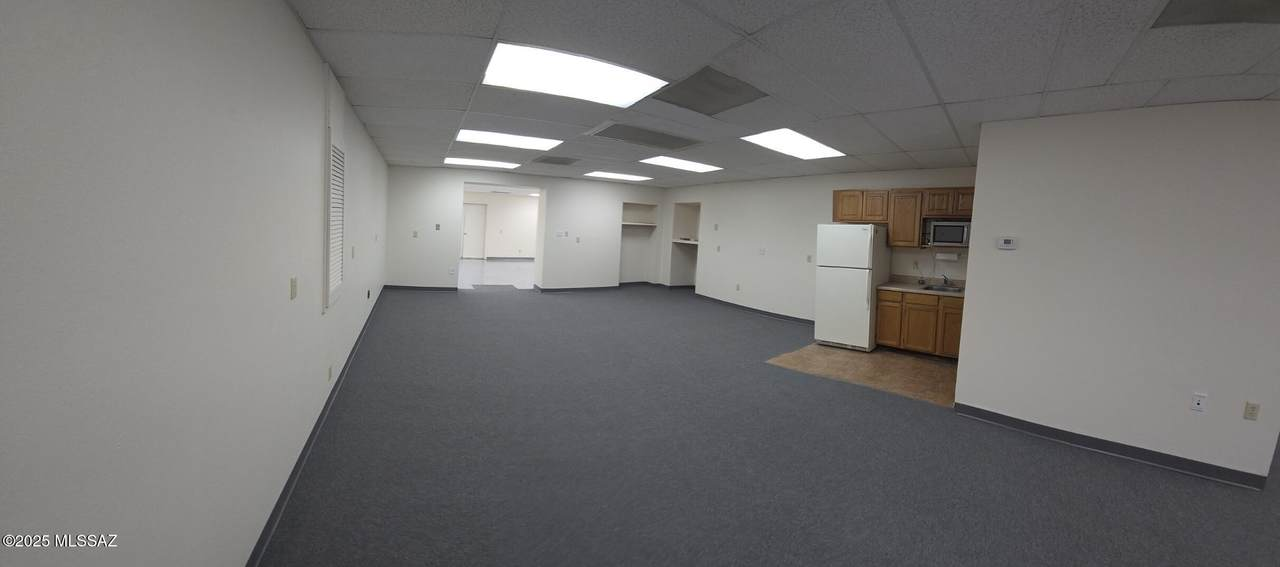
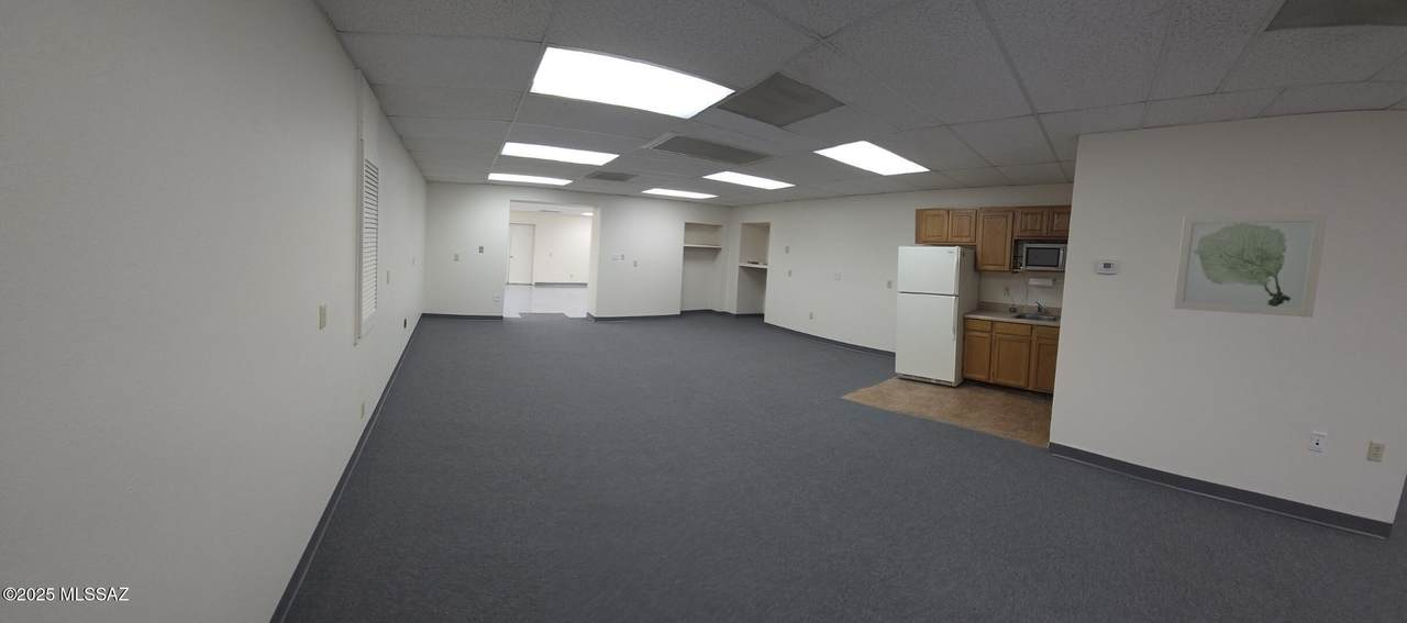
+ wall art (1244, 264)
